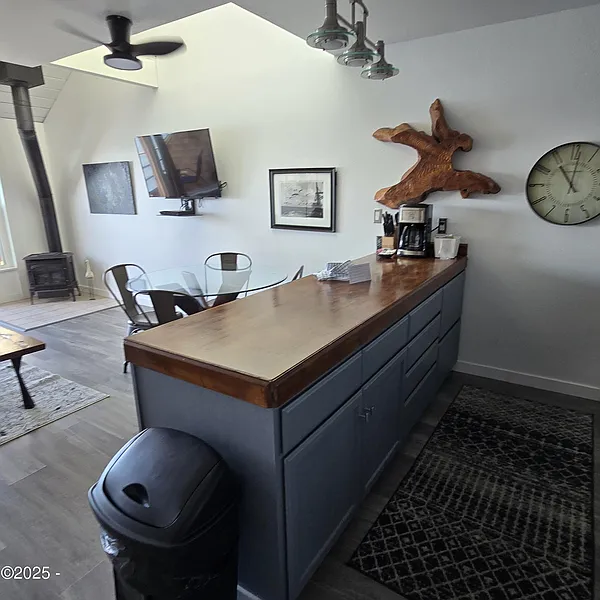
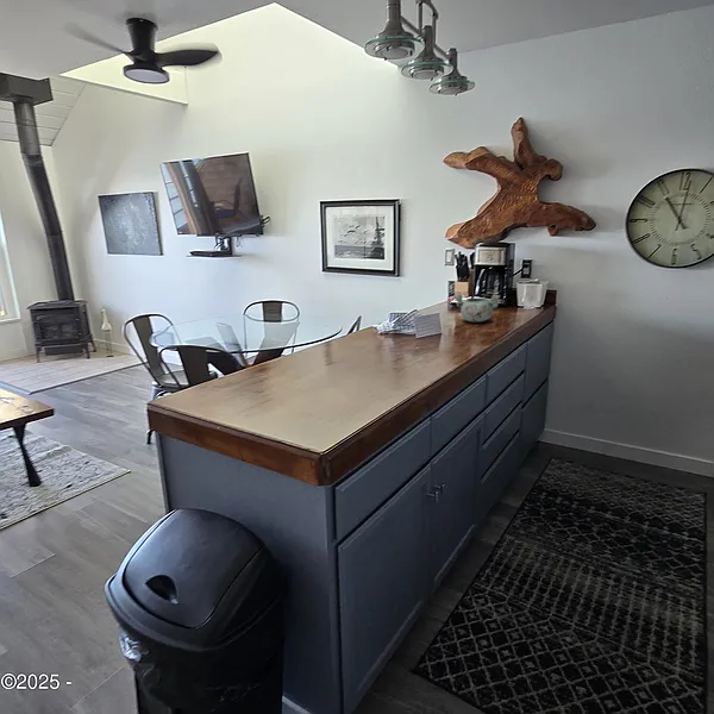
+ decorative bowl (475, 307)
